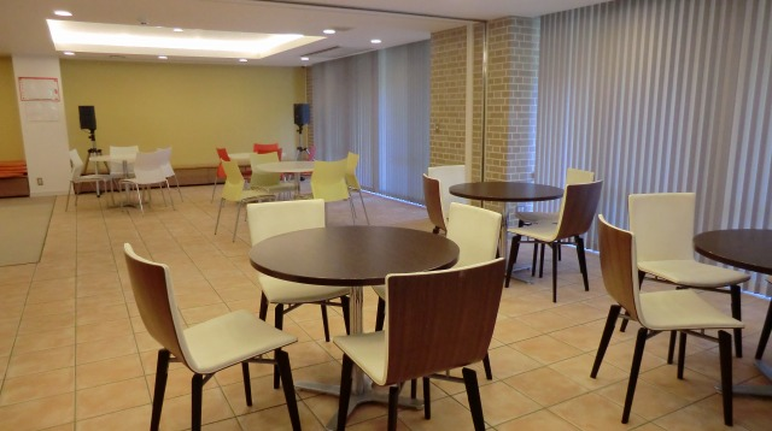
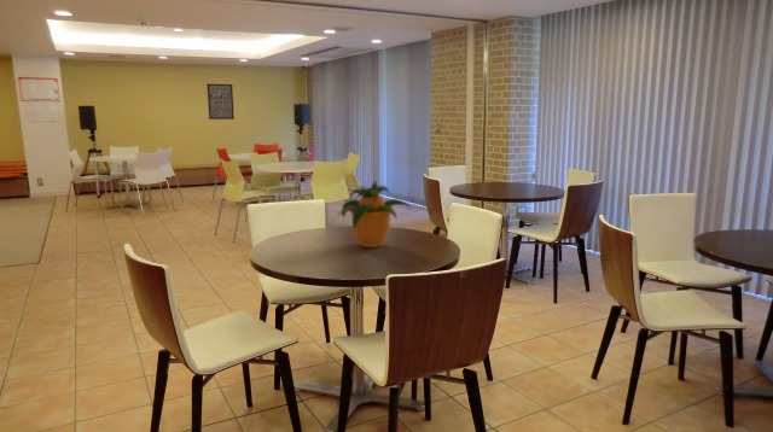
+ potted plant (376, 212)
+ wall art (220, 101)
